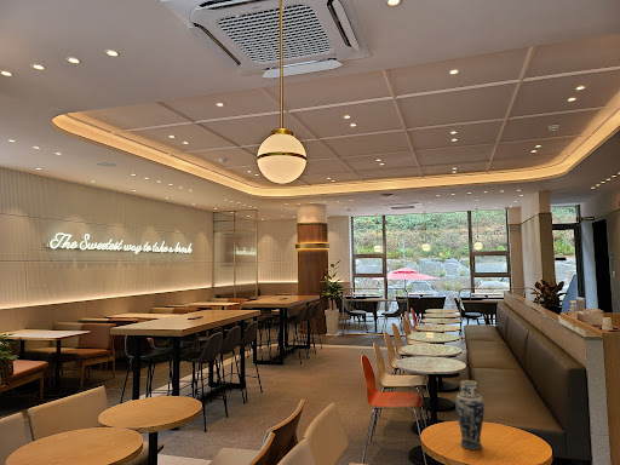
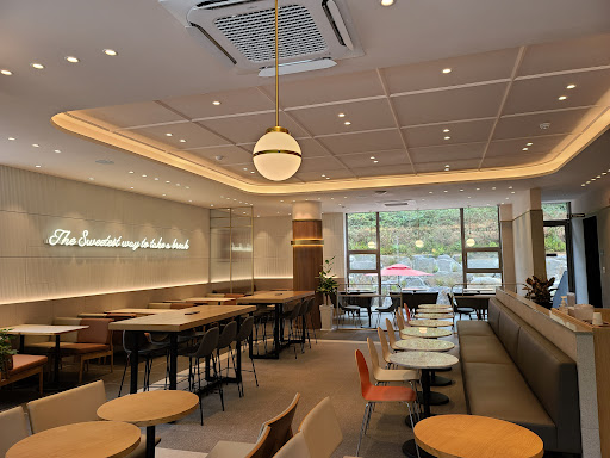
- vase (470, 413)
